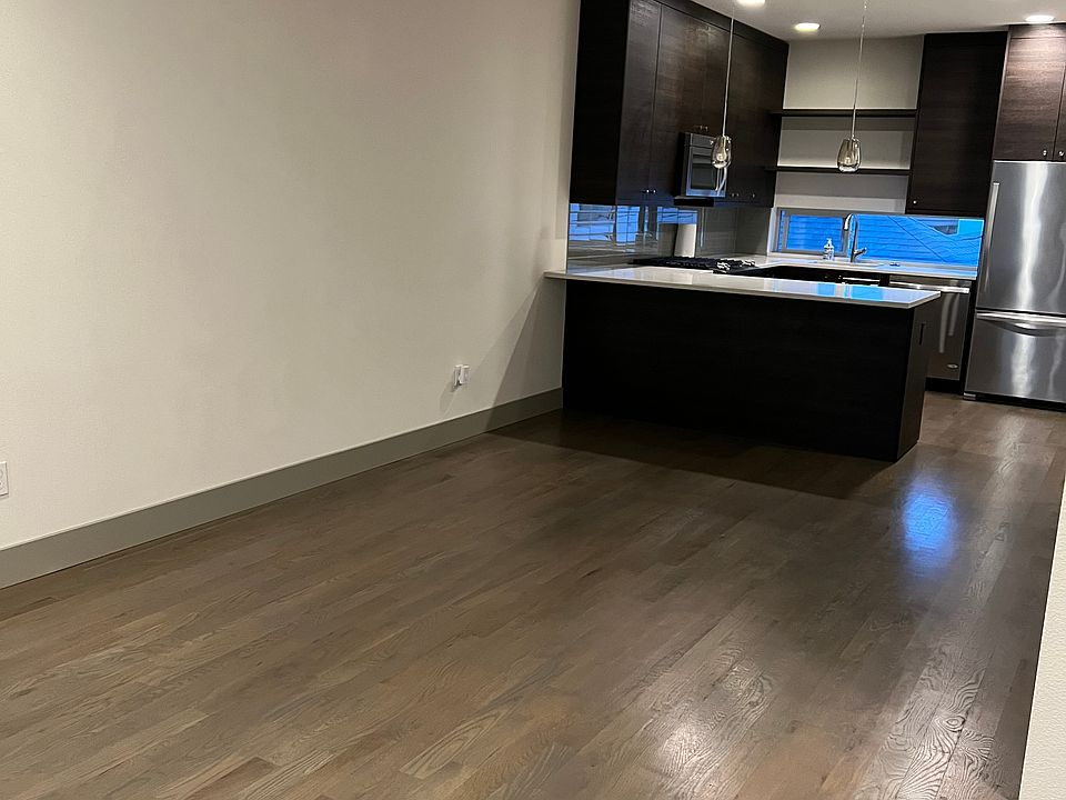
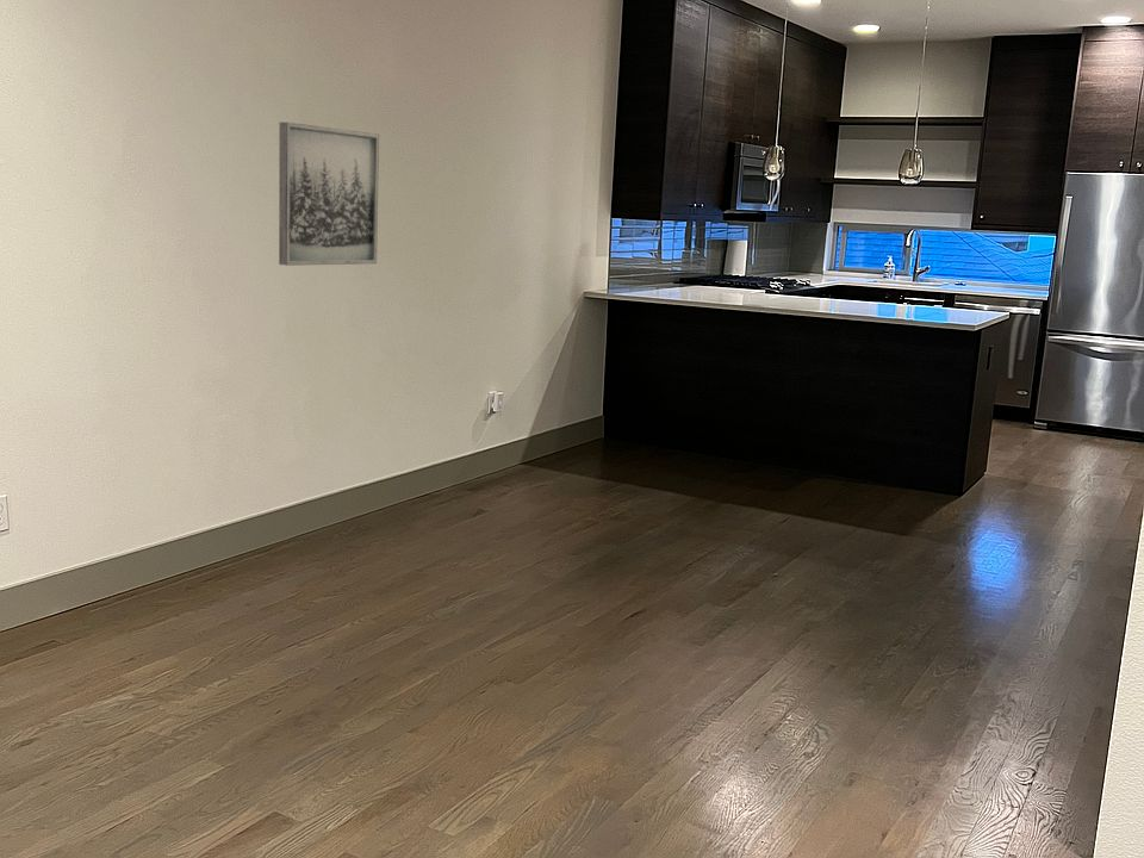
+ wall art (330, 197)
